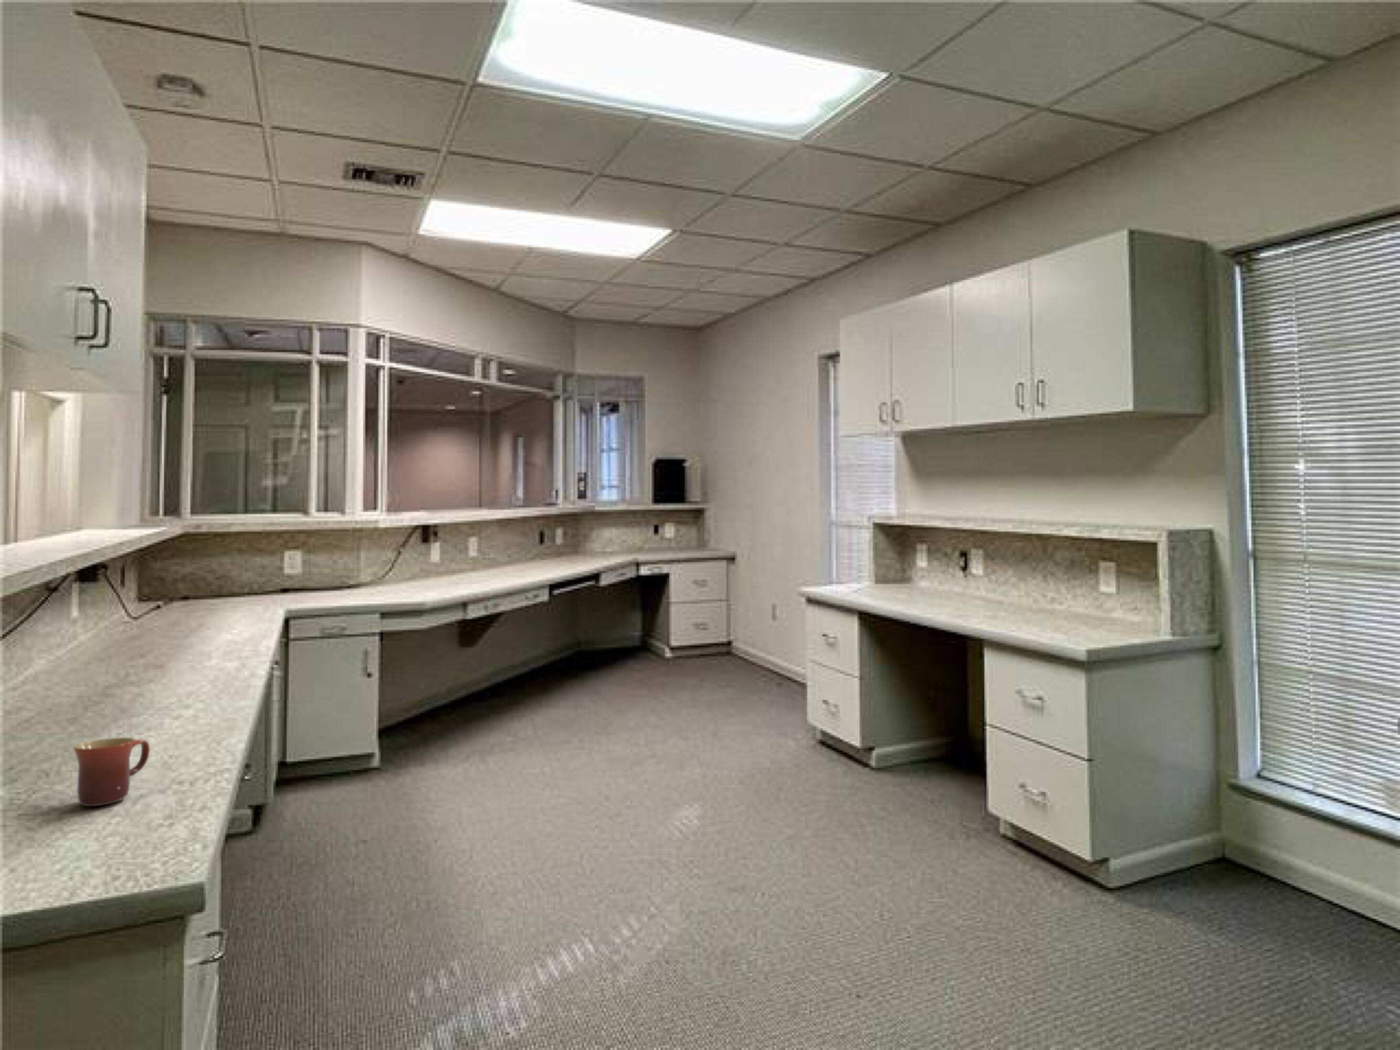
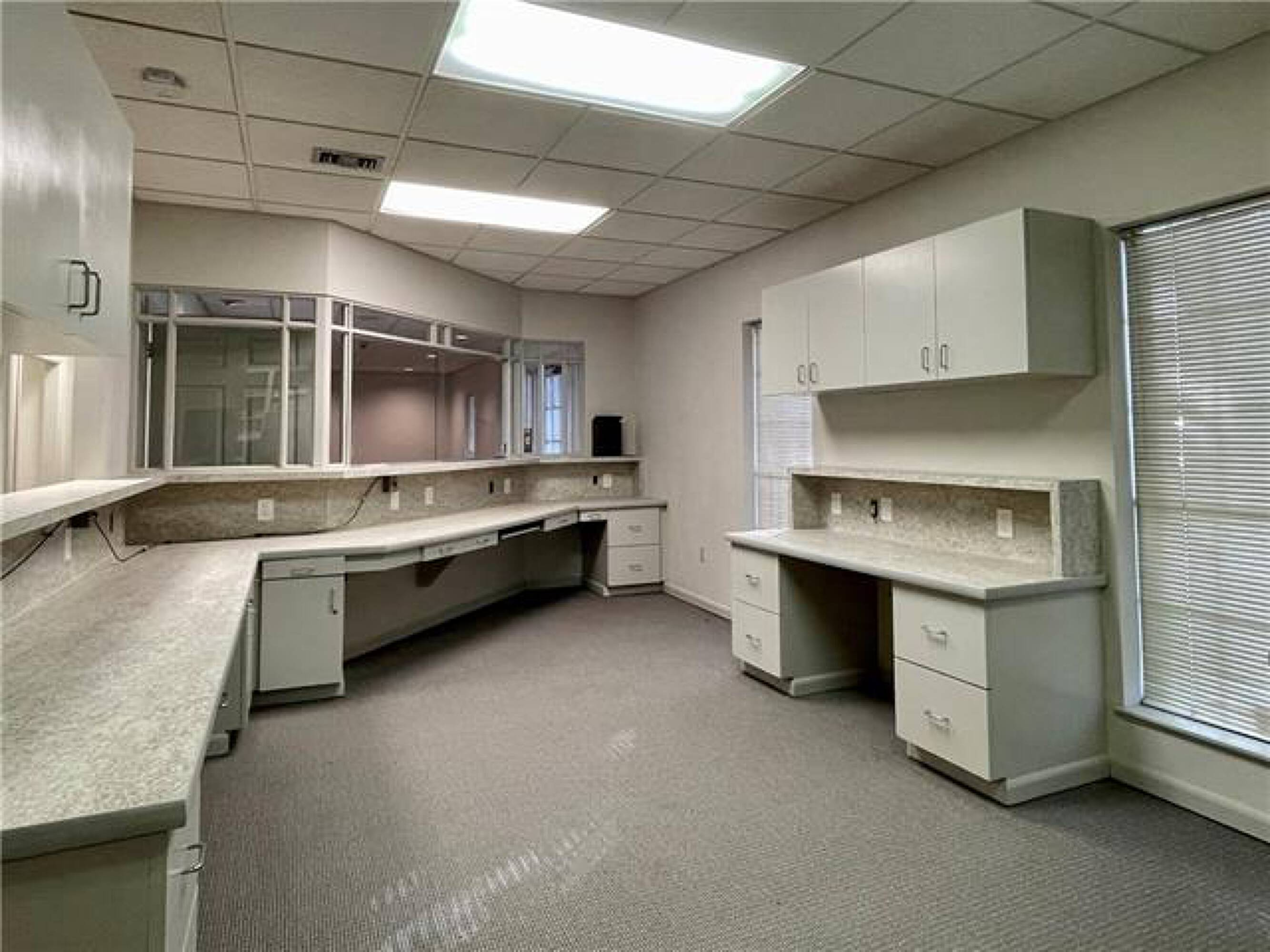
- mug (114, 770)
